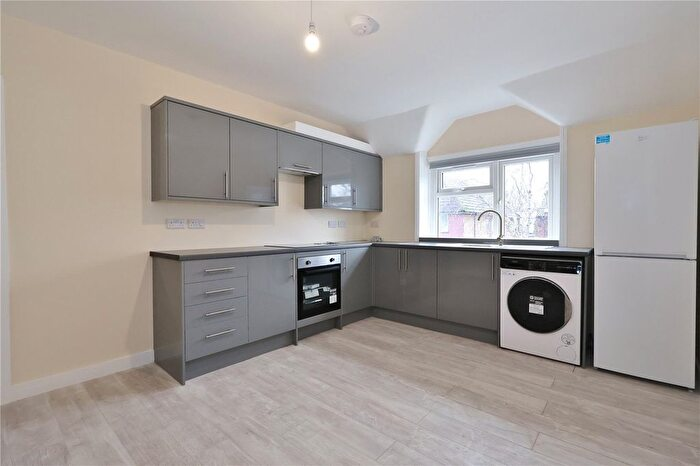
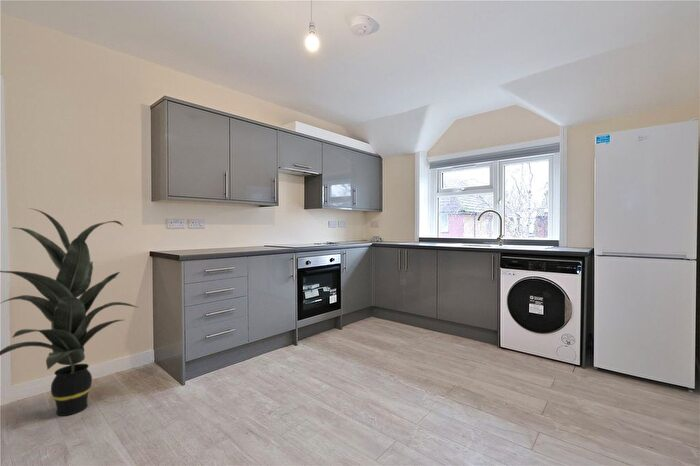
+ indoor plant (61, 310)
